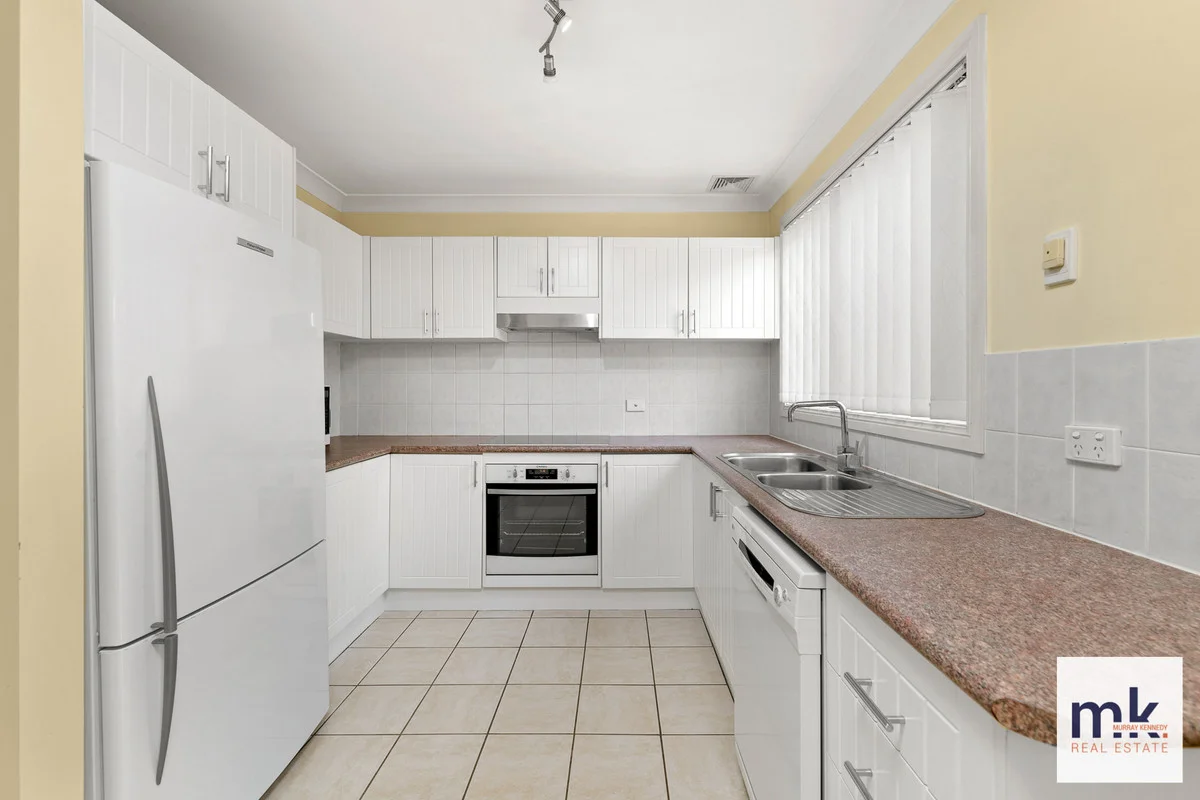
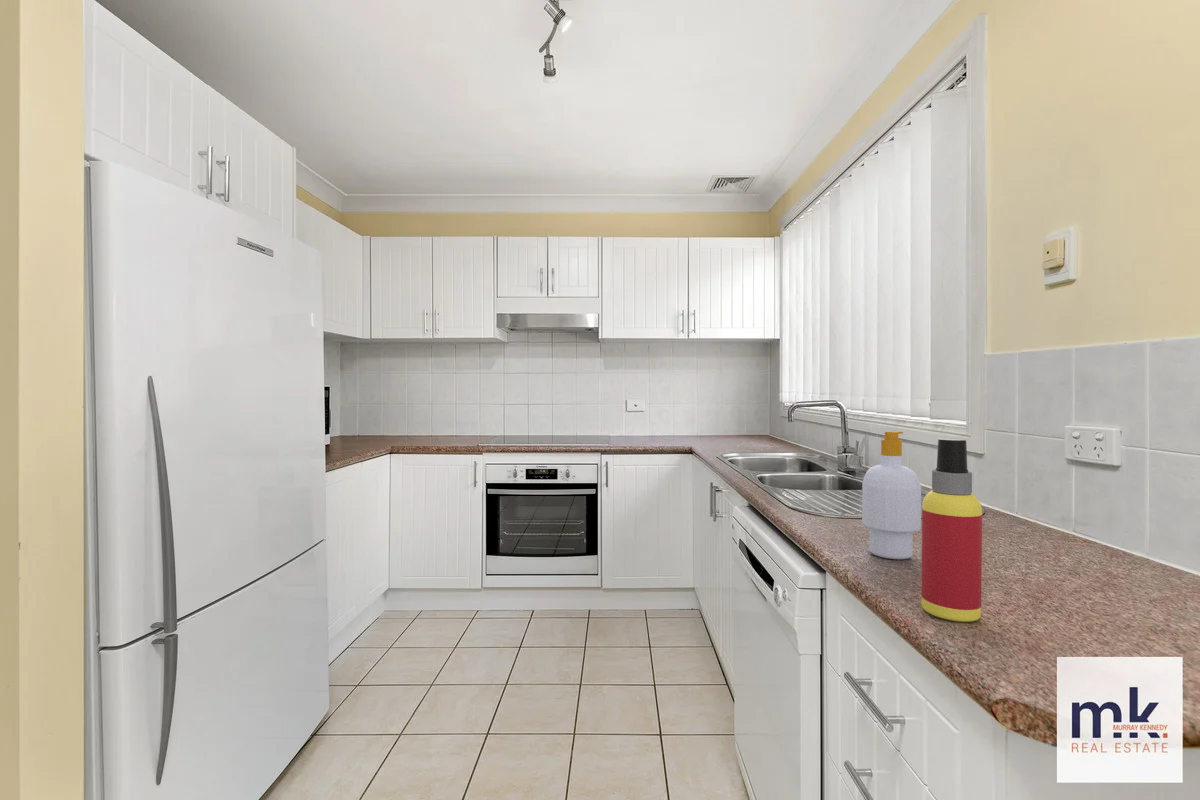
+ soap bottle (891, 493)
+ spray bottle (951, 526)
